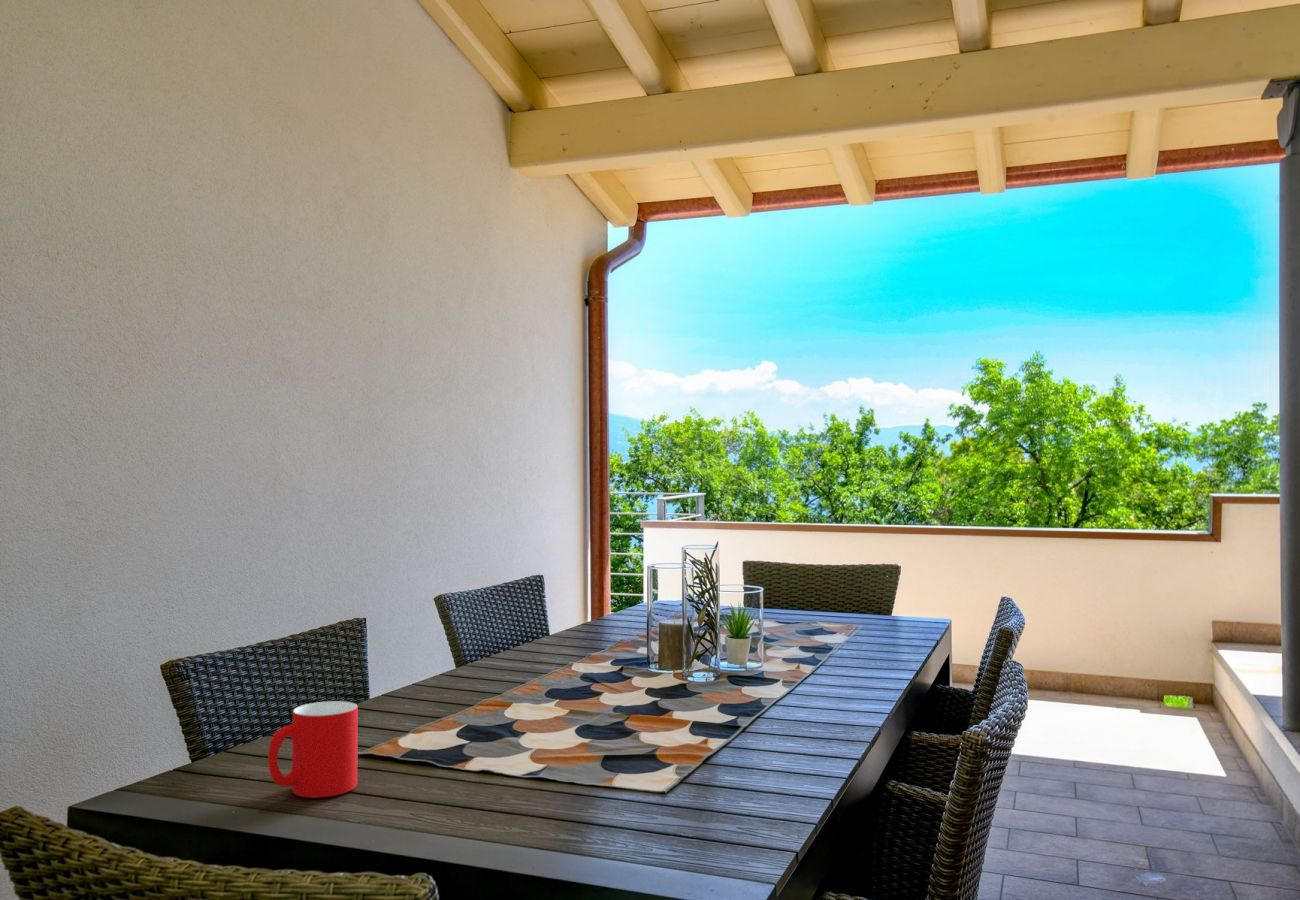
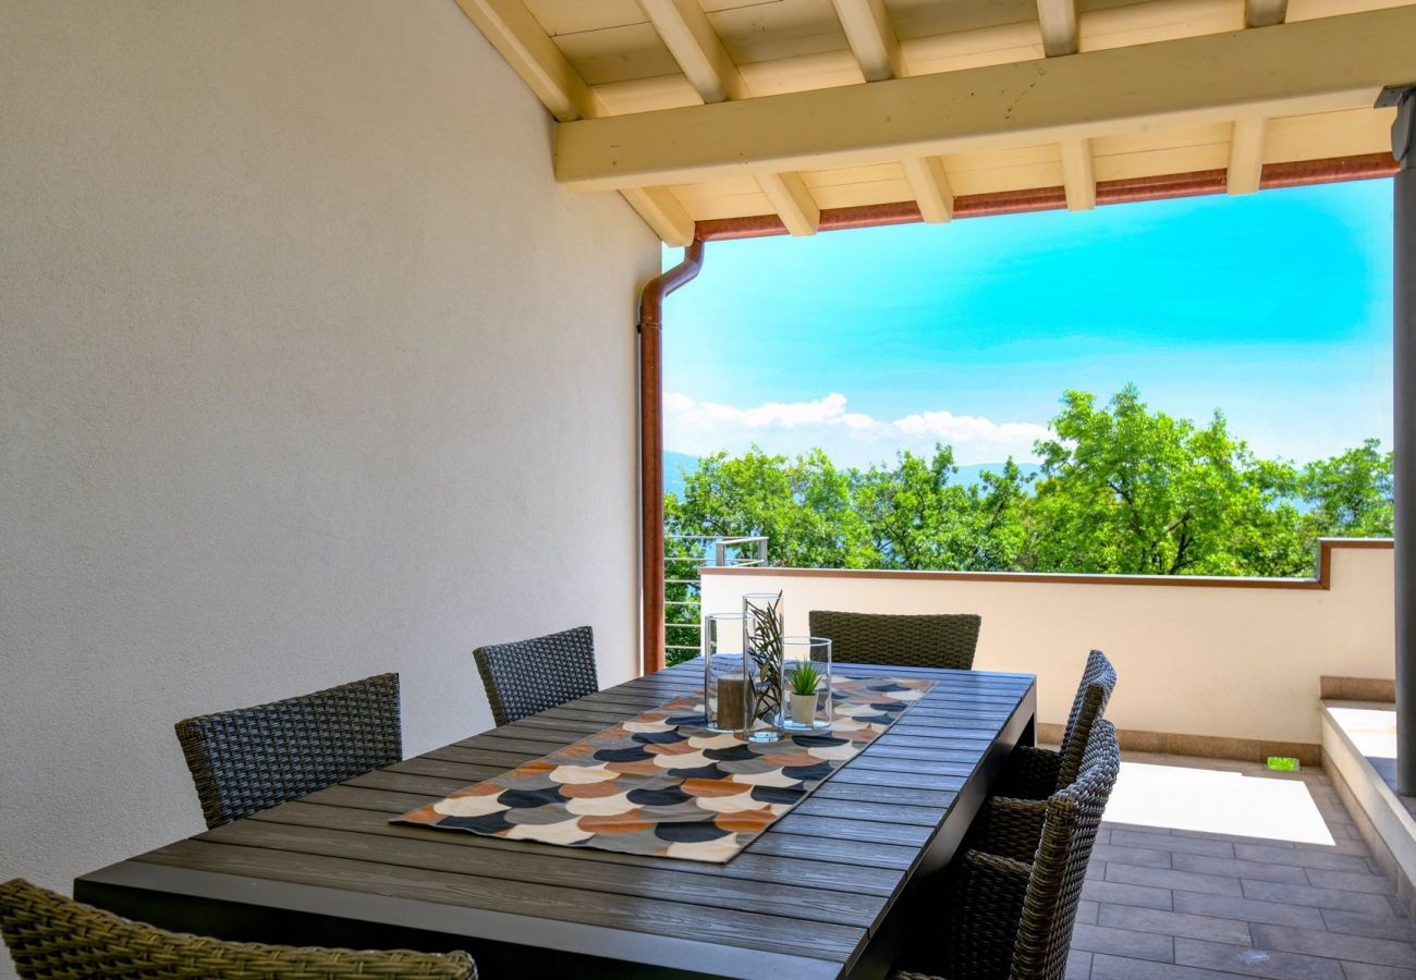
- cup (312, 750)
